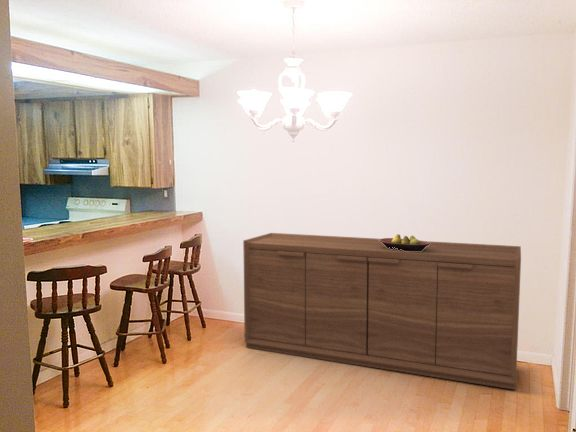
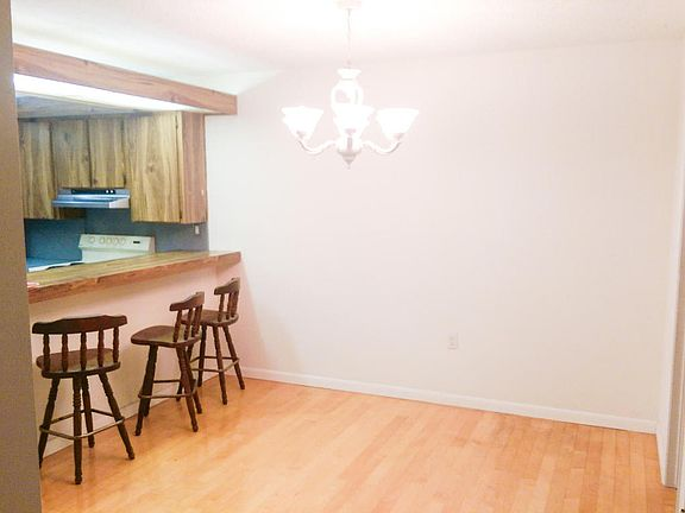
- fruit bowl (404, 241)
- sideboard (375, 300)
